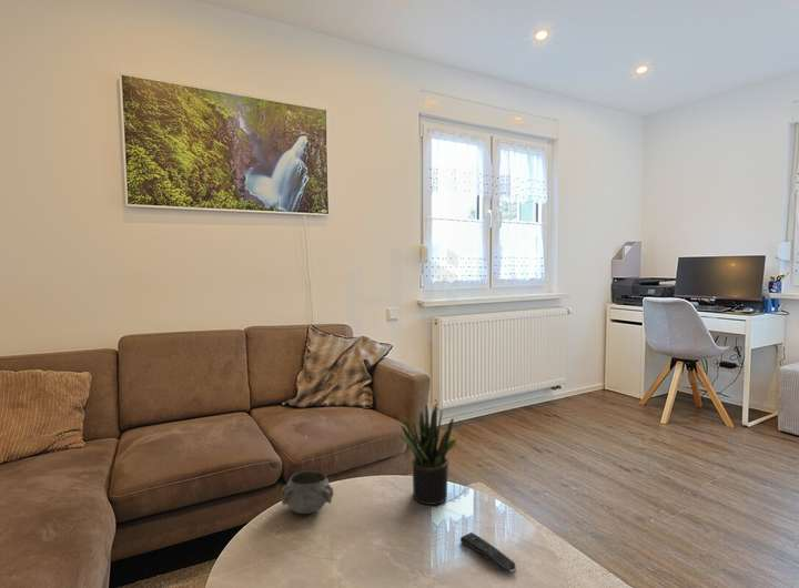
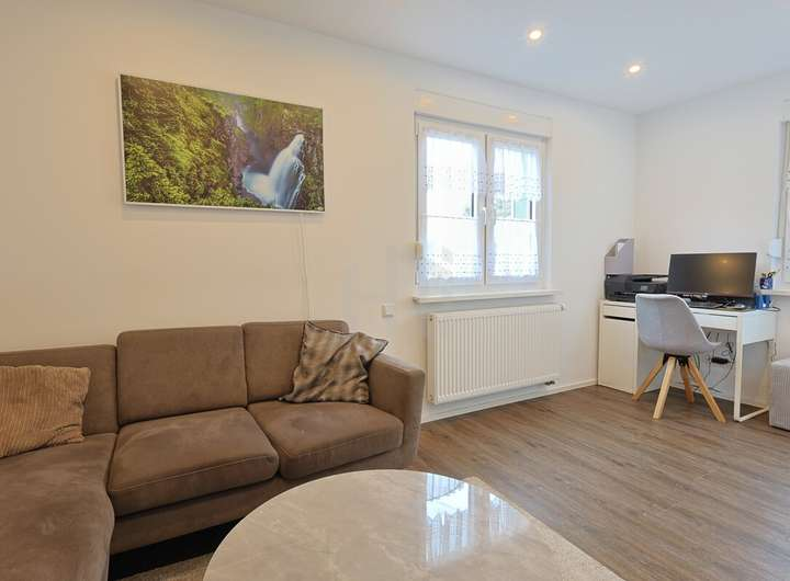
- remote control (488, 551)
- potted plant (425, 452)
- decorative bowl (306, 494)
